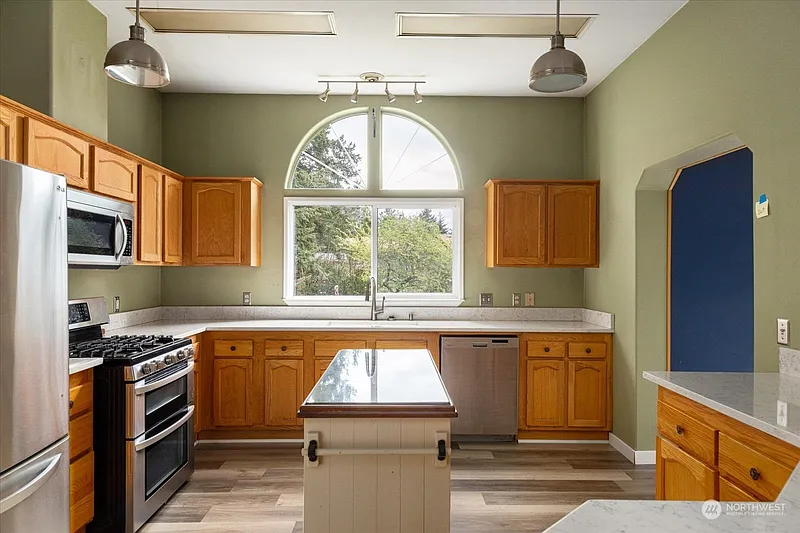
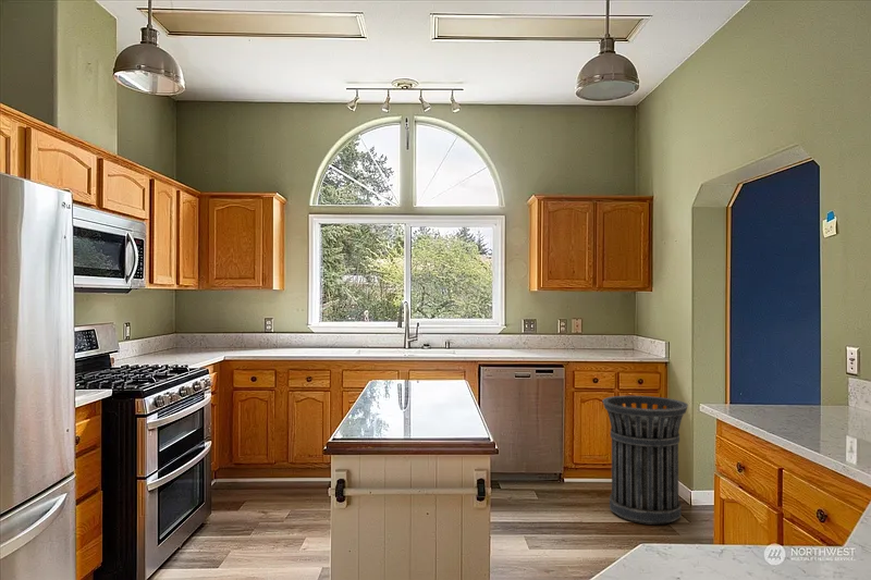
+ trash can (643, 457)
